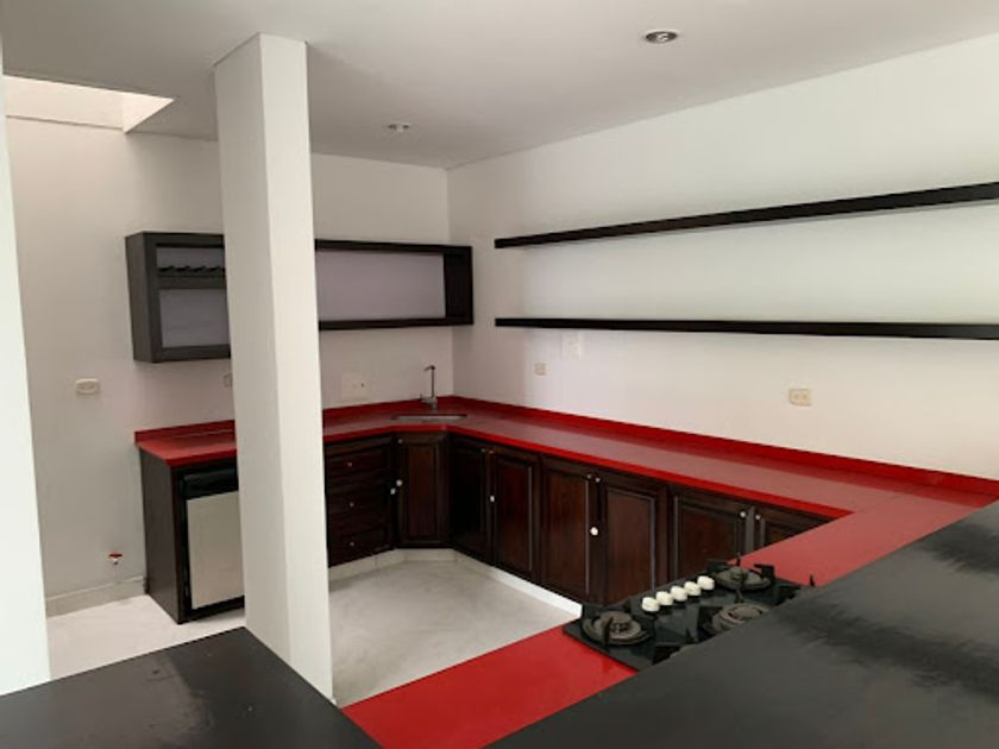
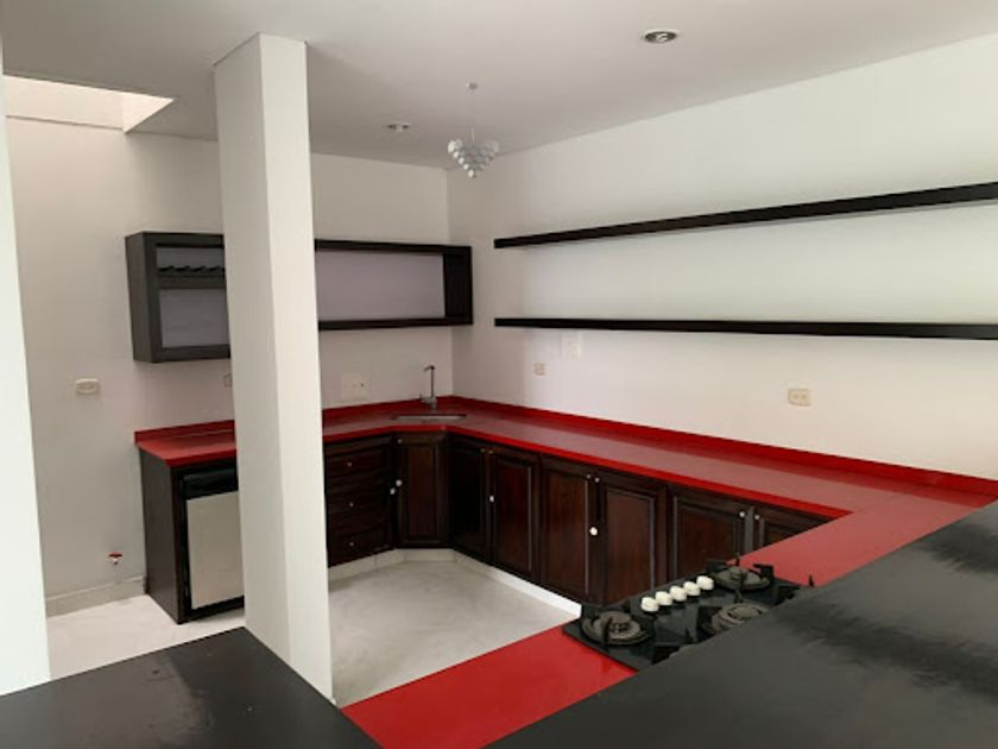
+ pendant light (473, 131)
